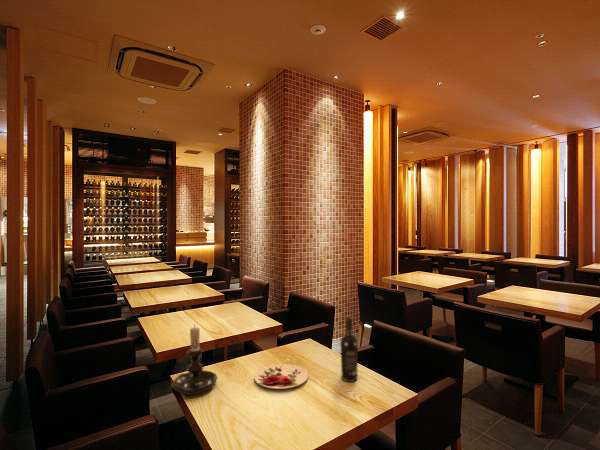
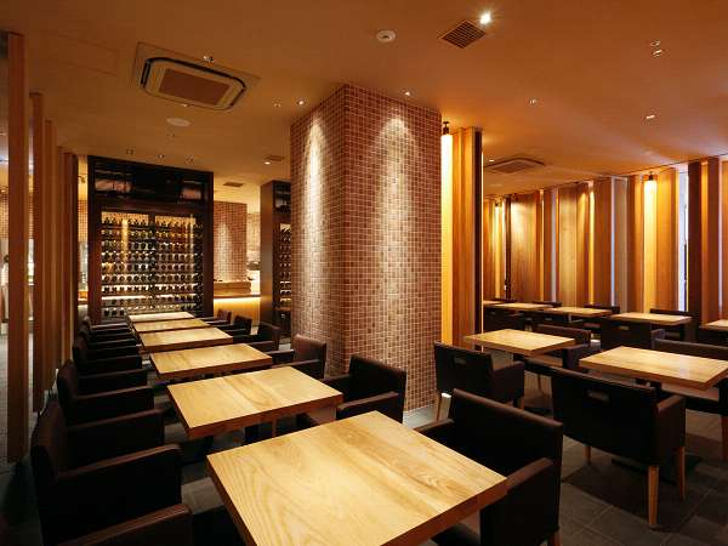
- wine bottle (349, 348)
- candle holder (194, 355)
- plate (281, 375)
